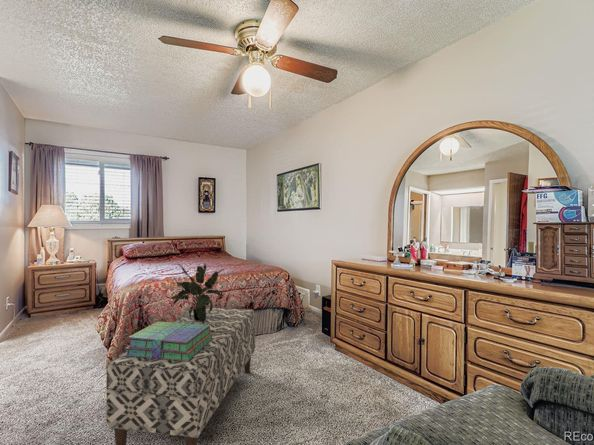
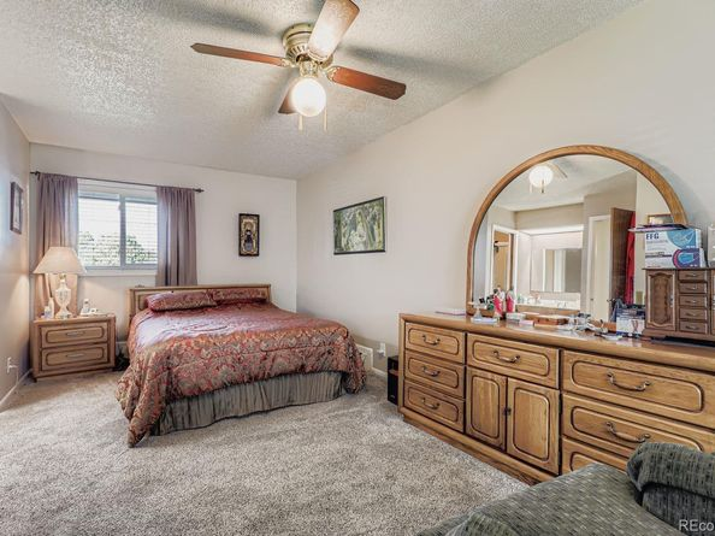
- stack of books (171, 338)
- bench (197, 366)
- potted plant (198, 290)
